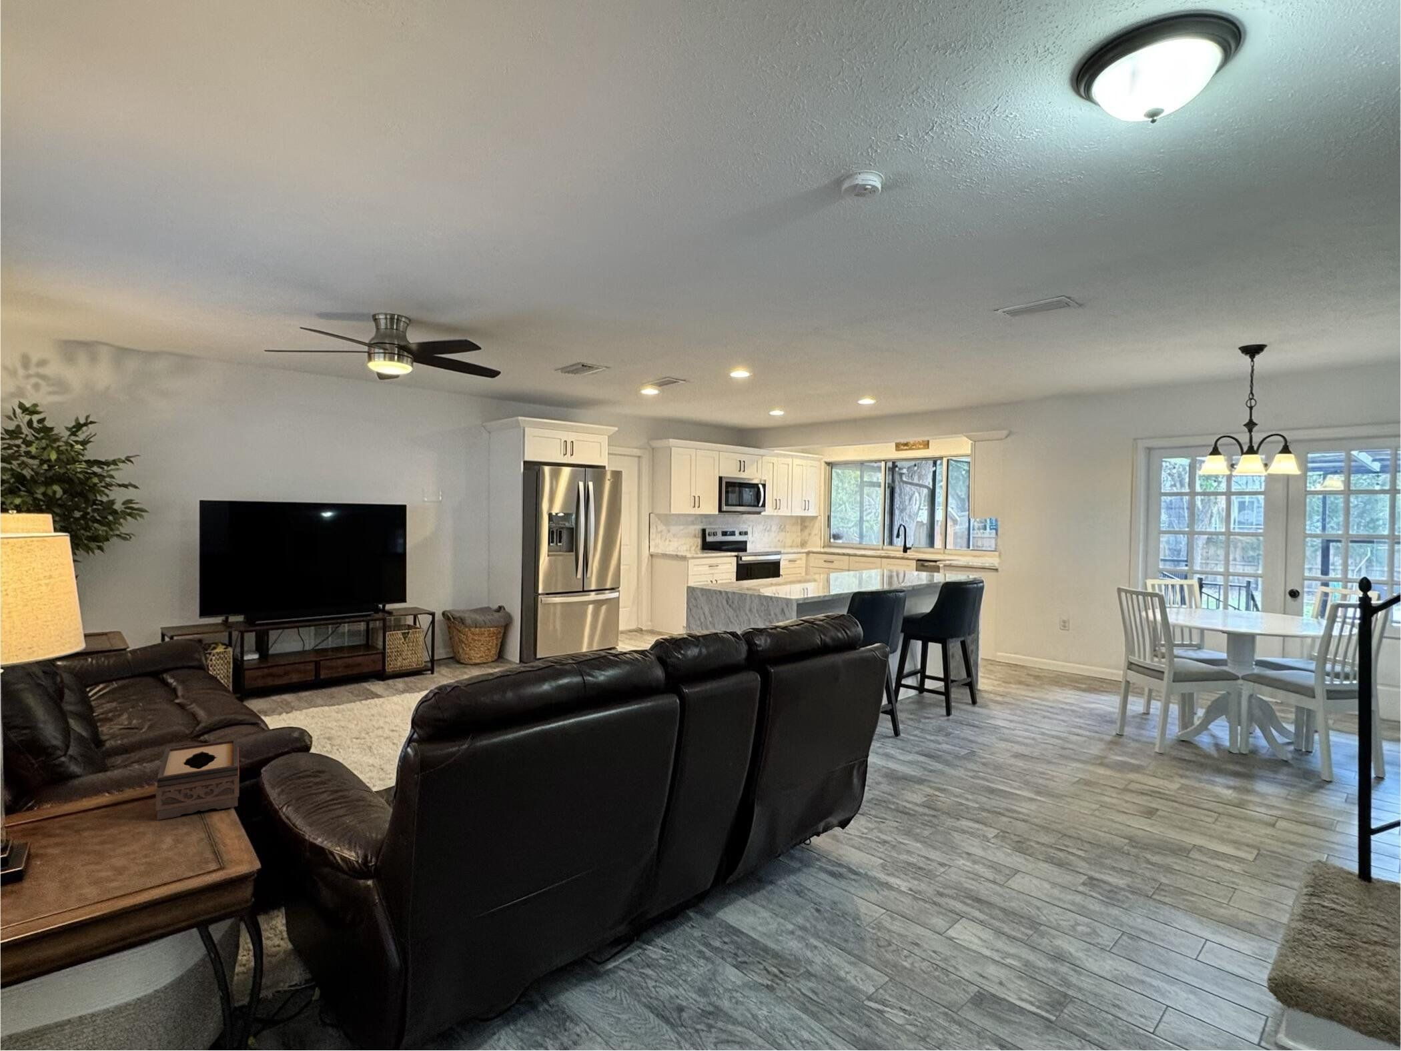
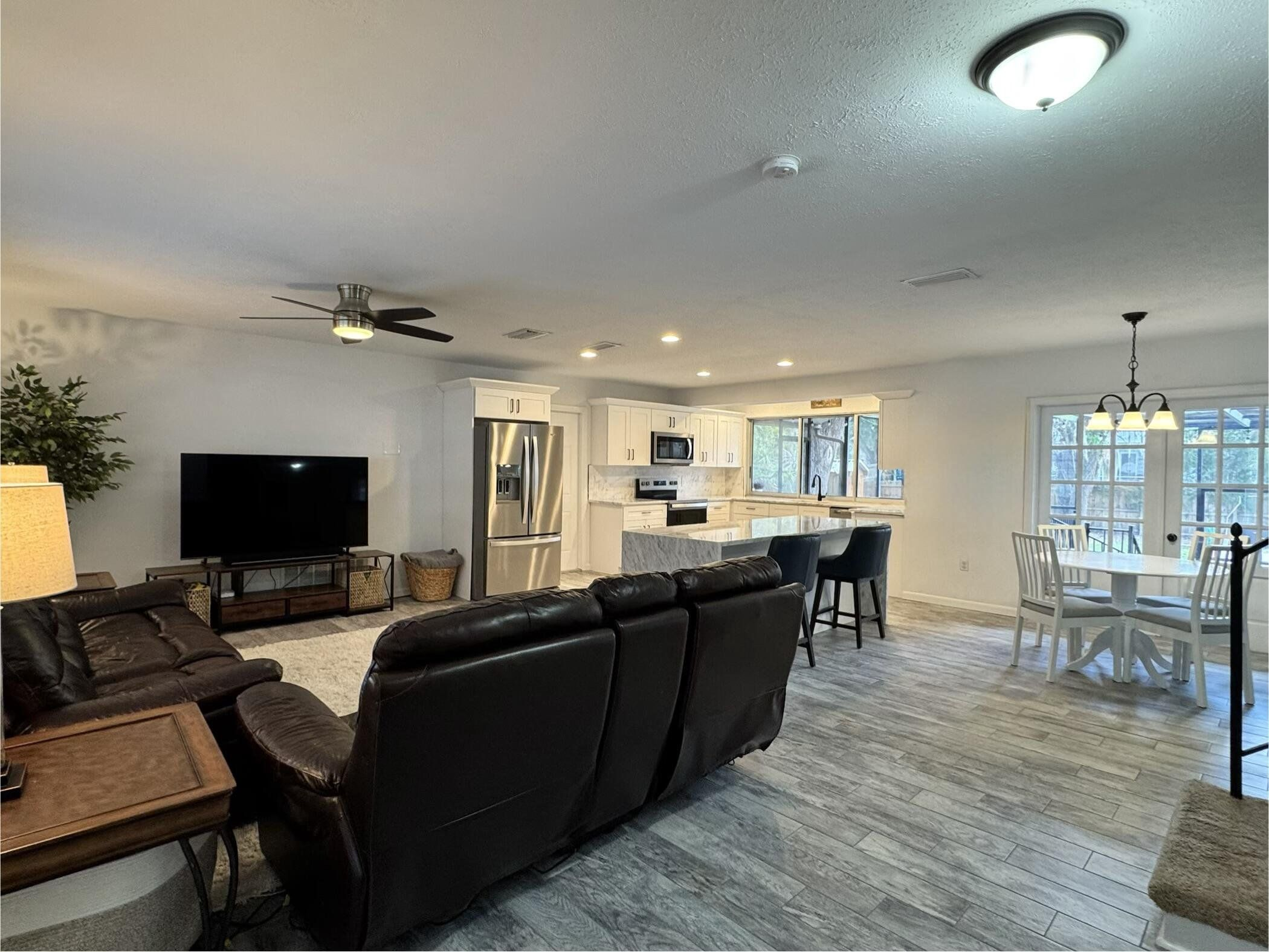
- tissue box (200, 776)
